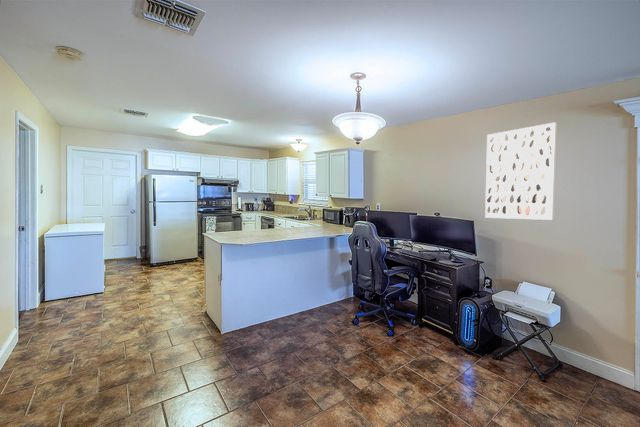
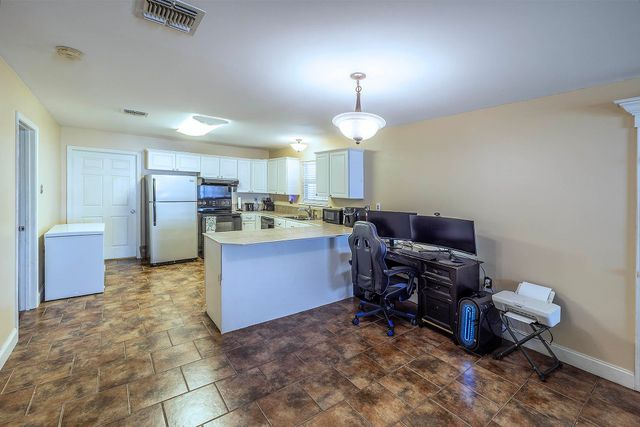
- wall art (517, 174)
